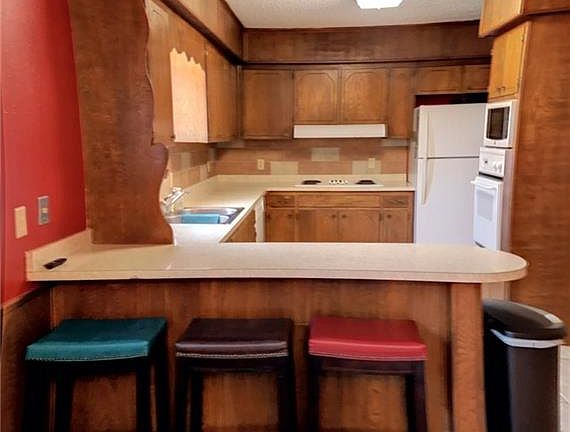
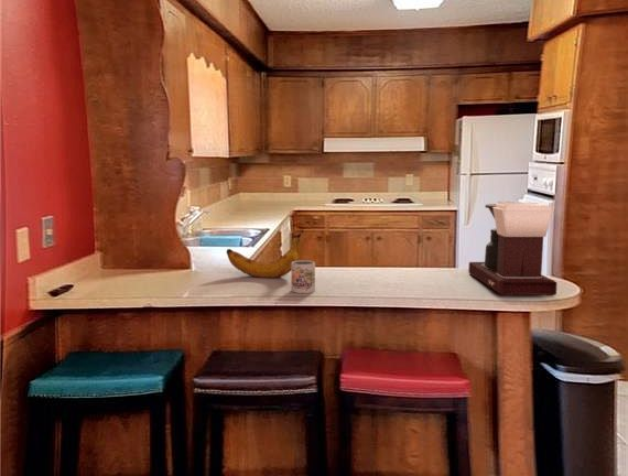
+ mug (303, 275)
+ banana (264, 262)
+ coffee maker (510, 244)
